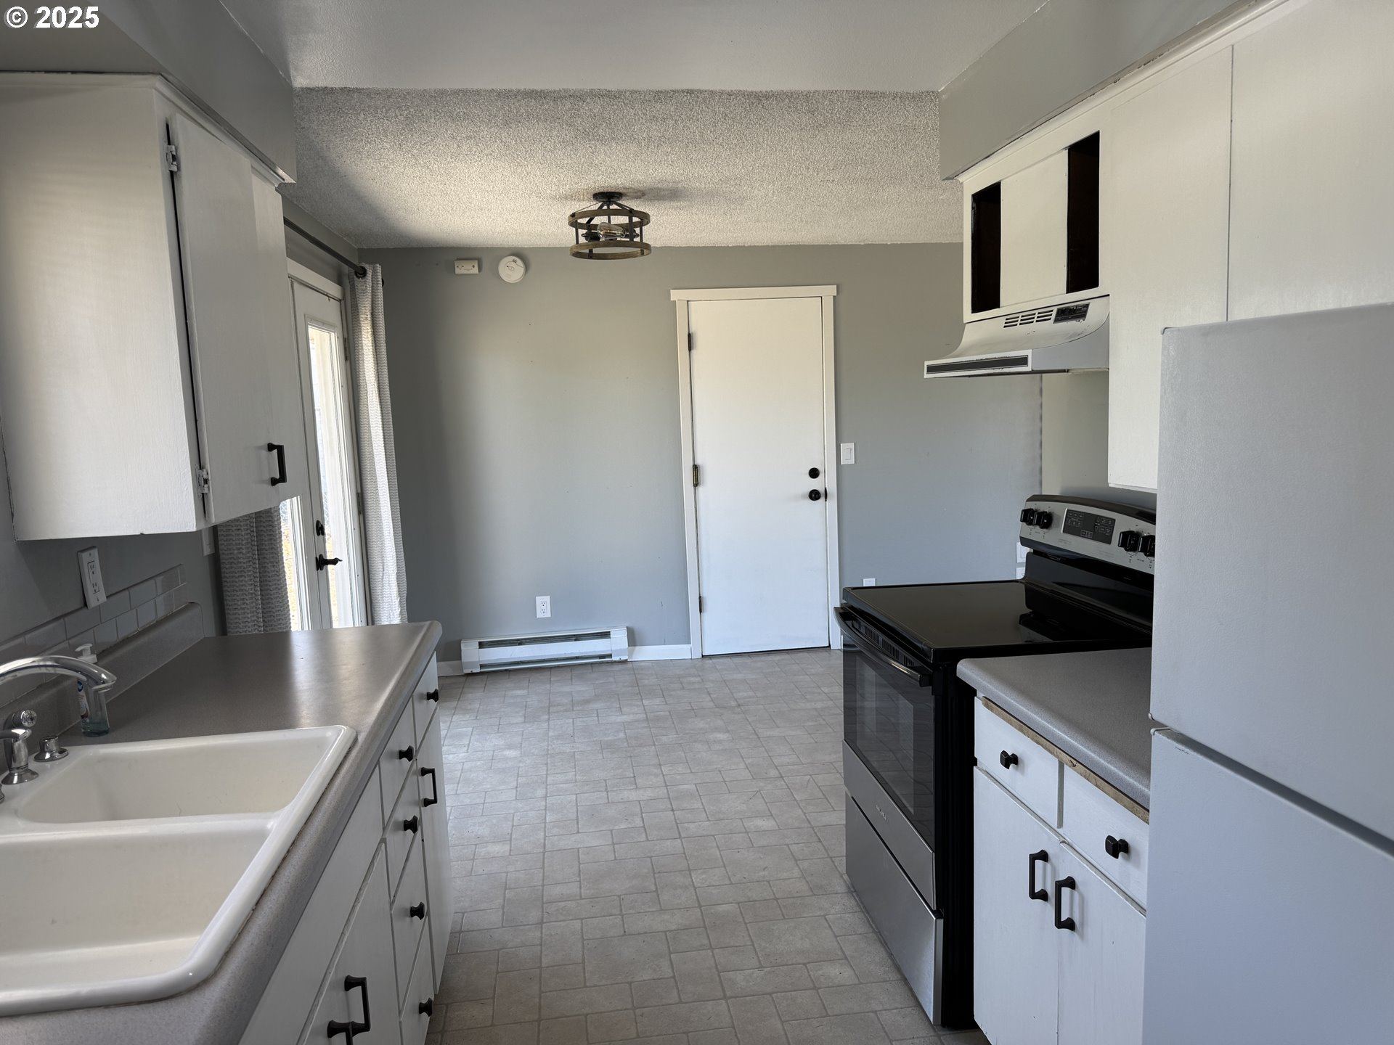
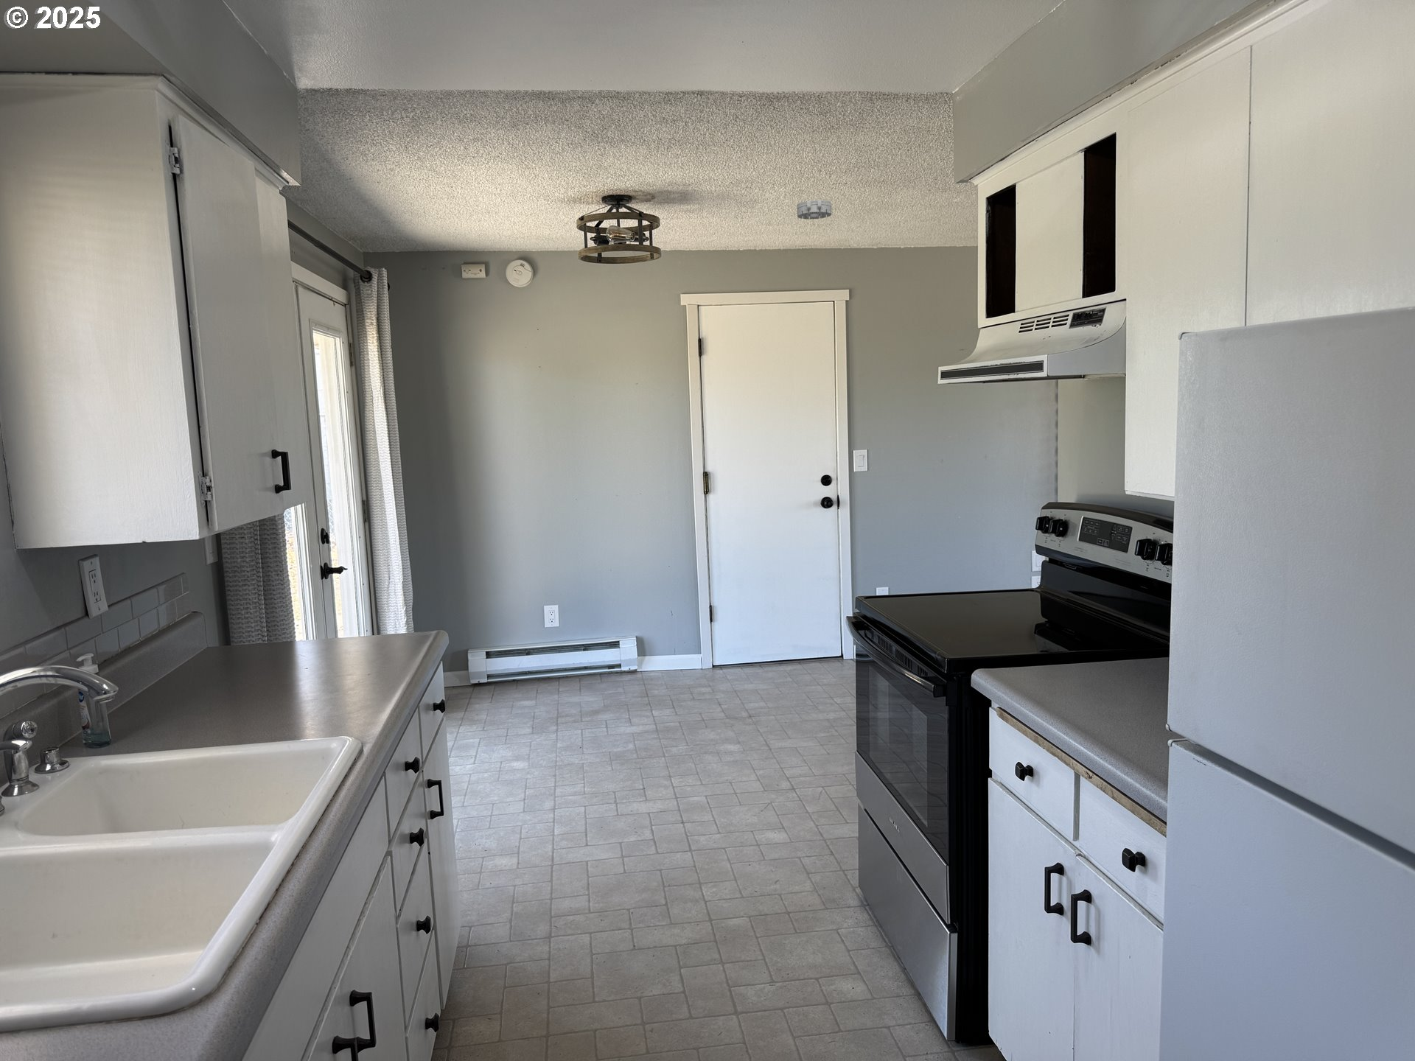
+ smoke detector (813, 208)
